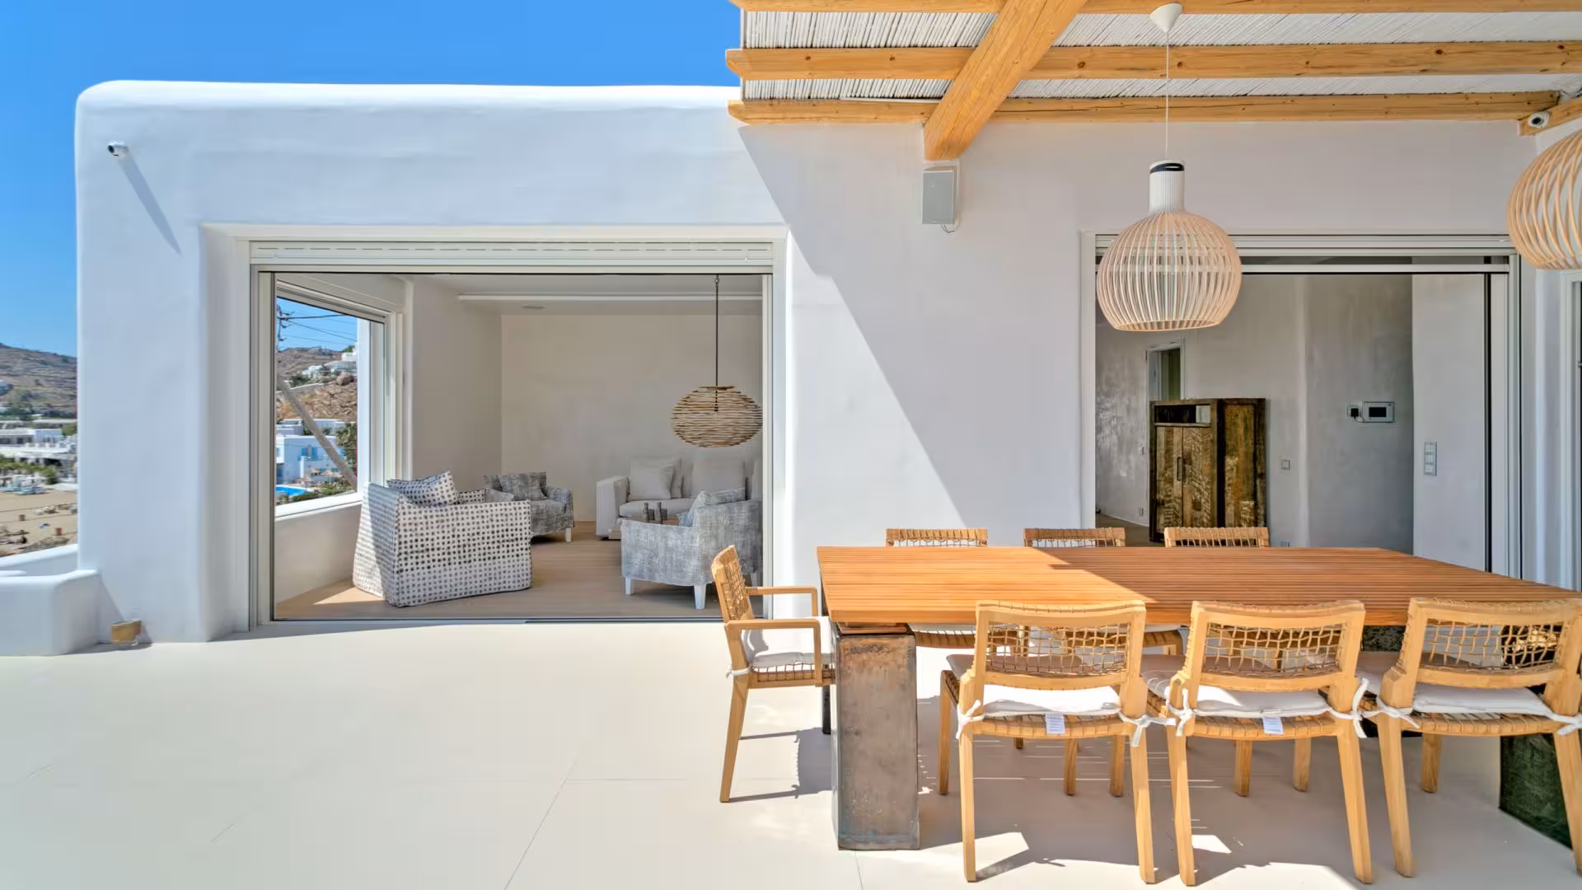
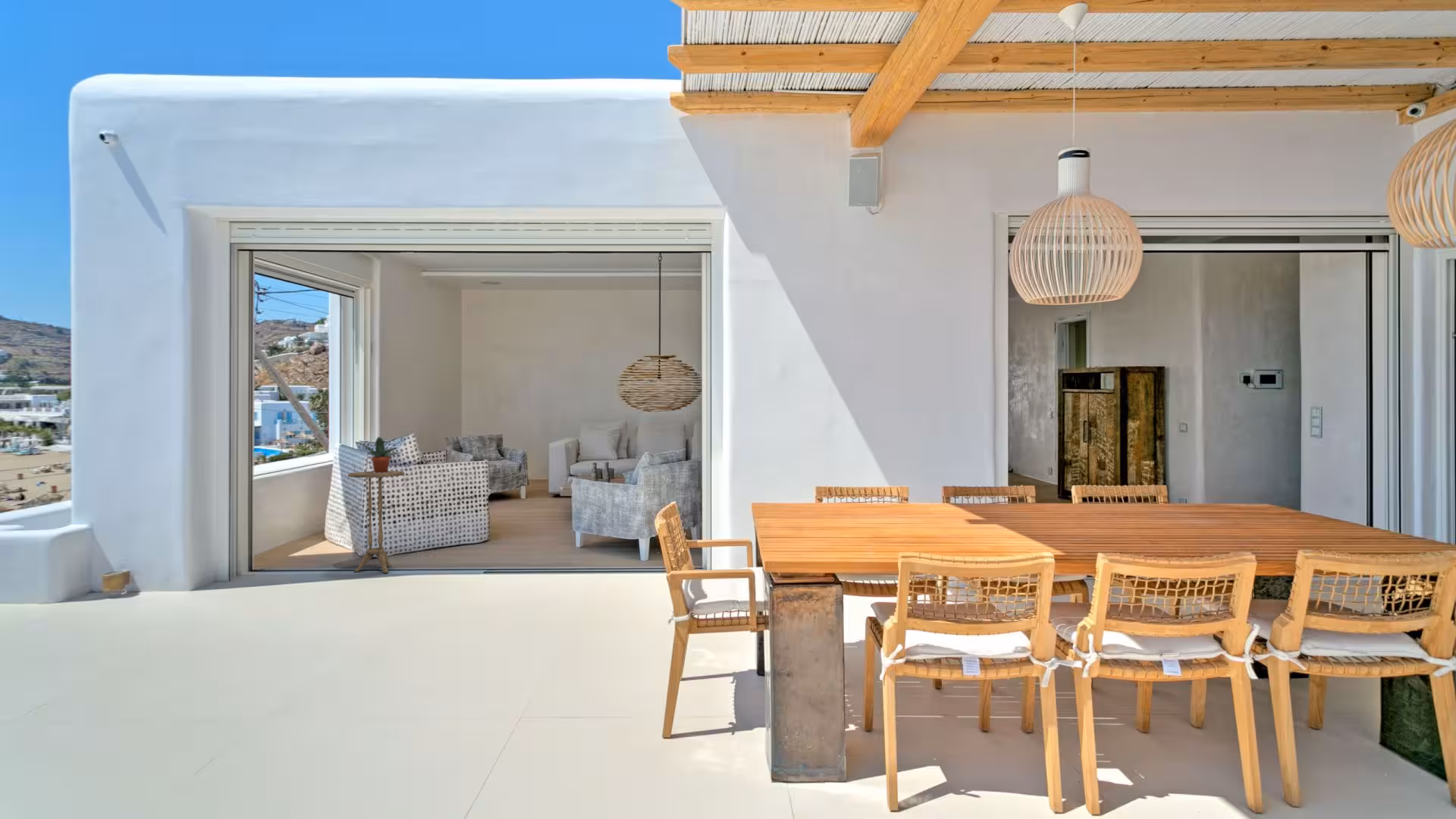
+ side table (379, 521)
+ potted plant (381, 454)
